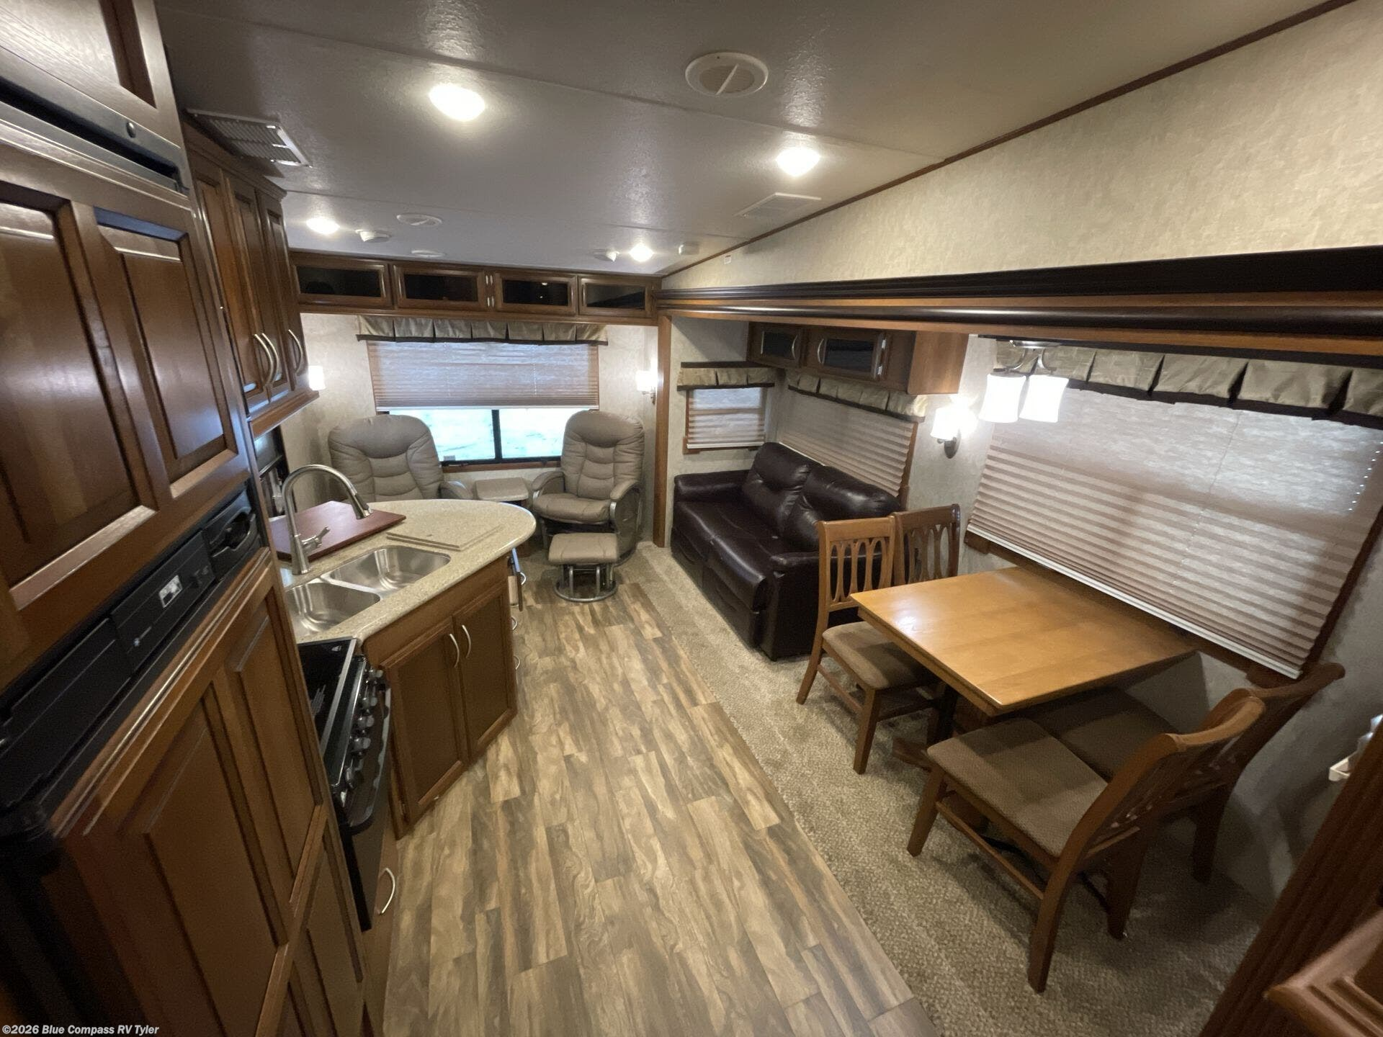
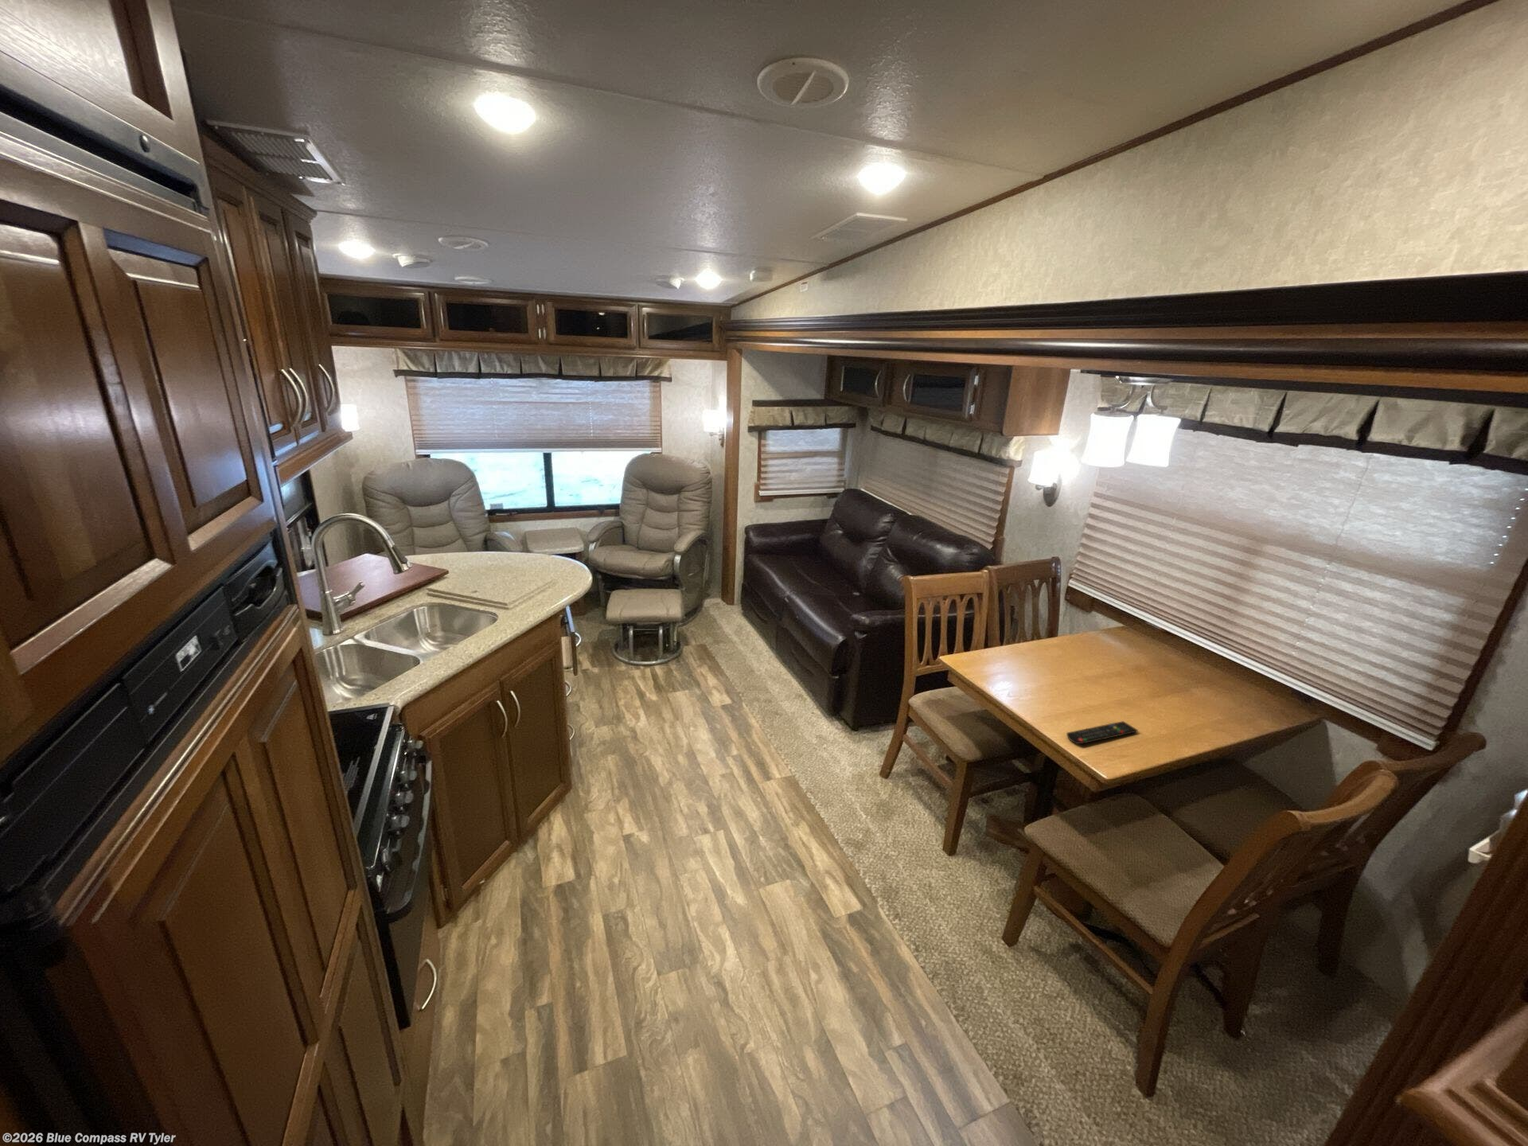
+ remote control (1101, 733)
